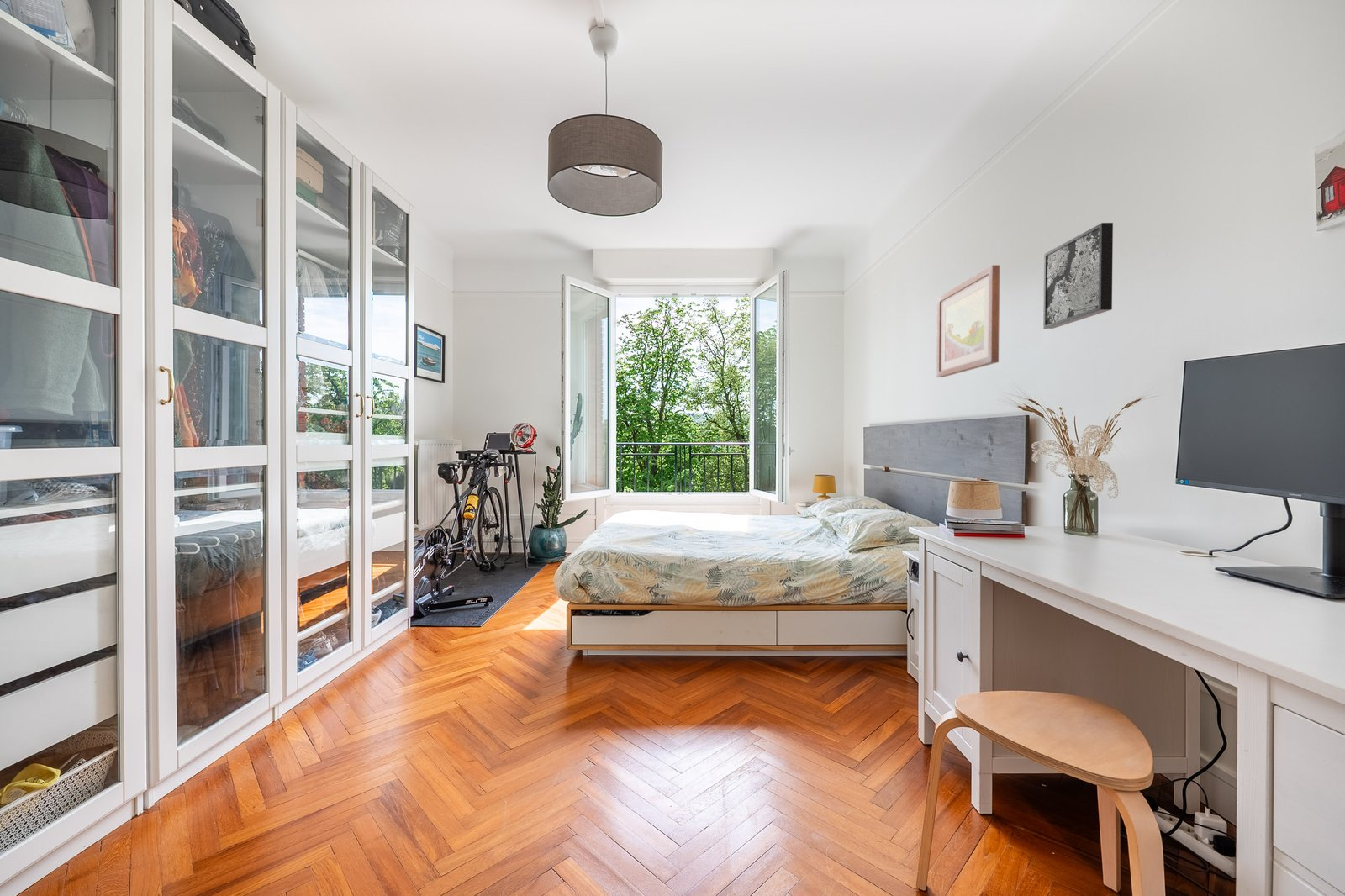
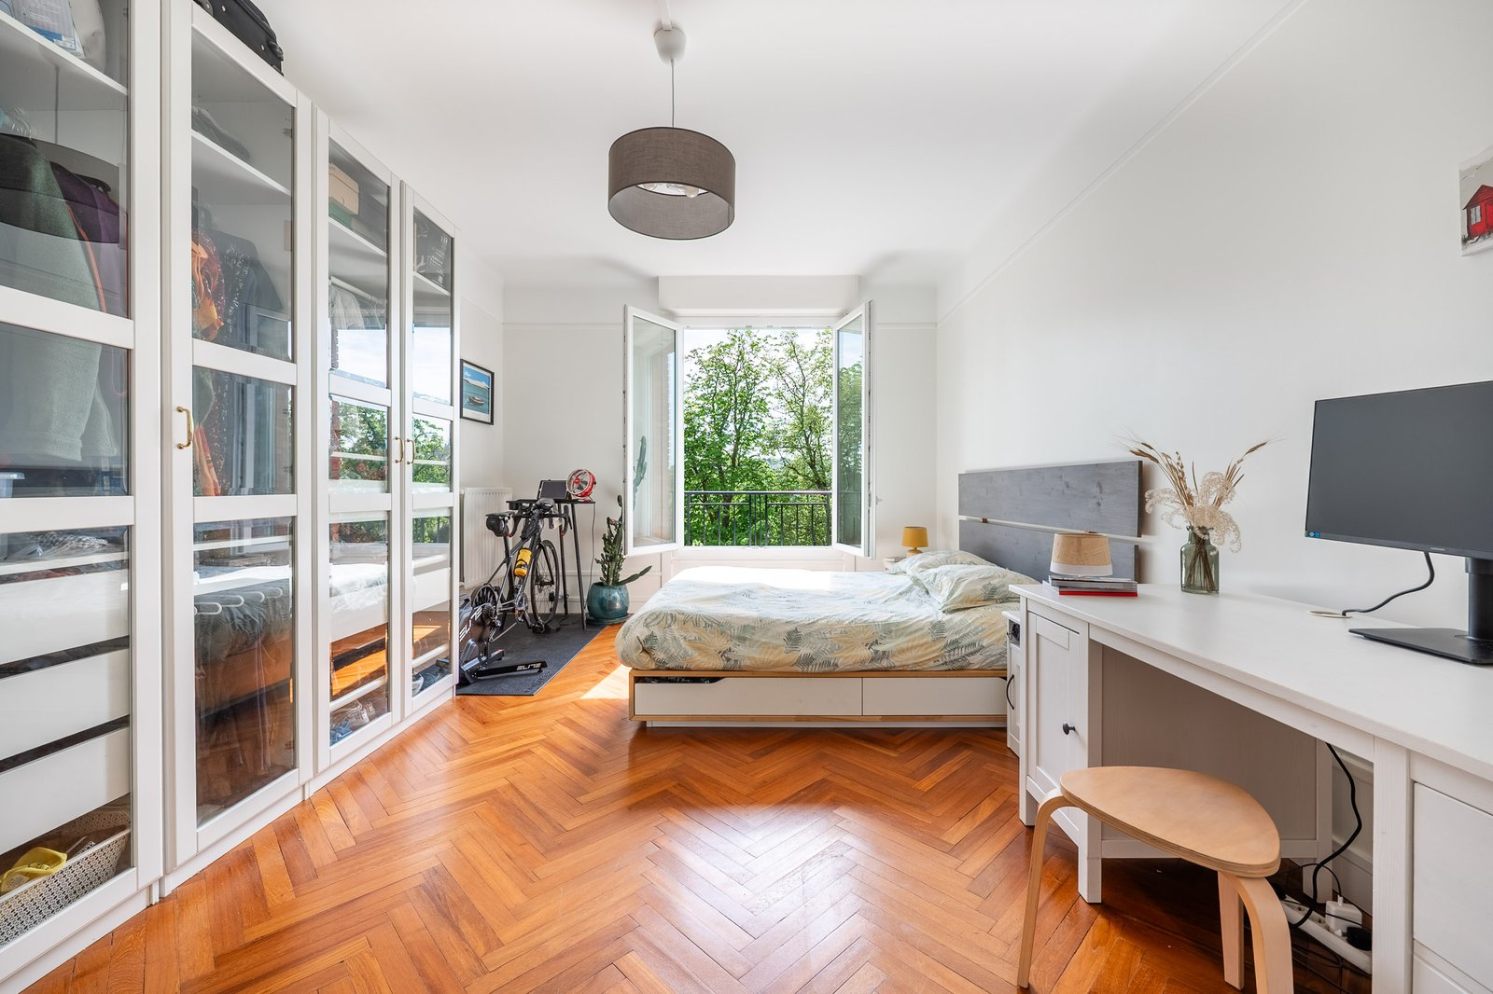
- wall art (964, 326)
- wall art (1075, 279)
